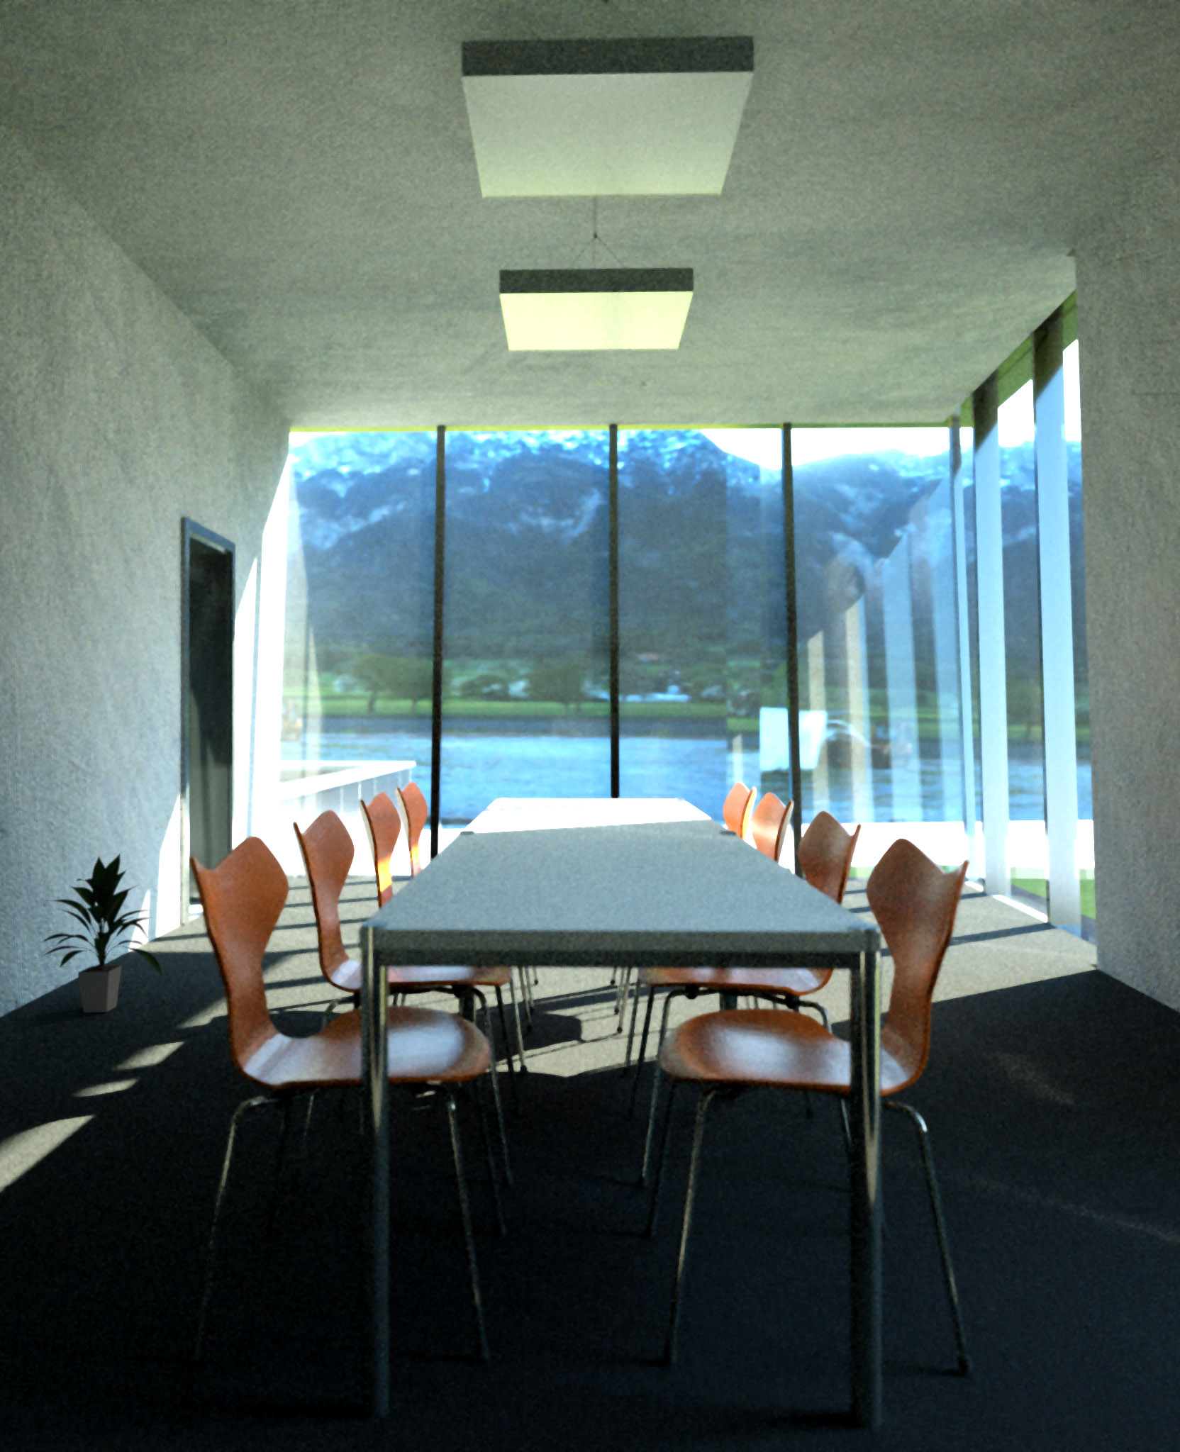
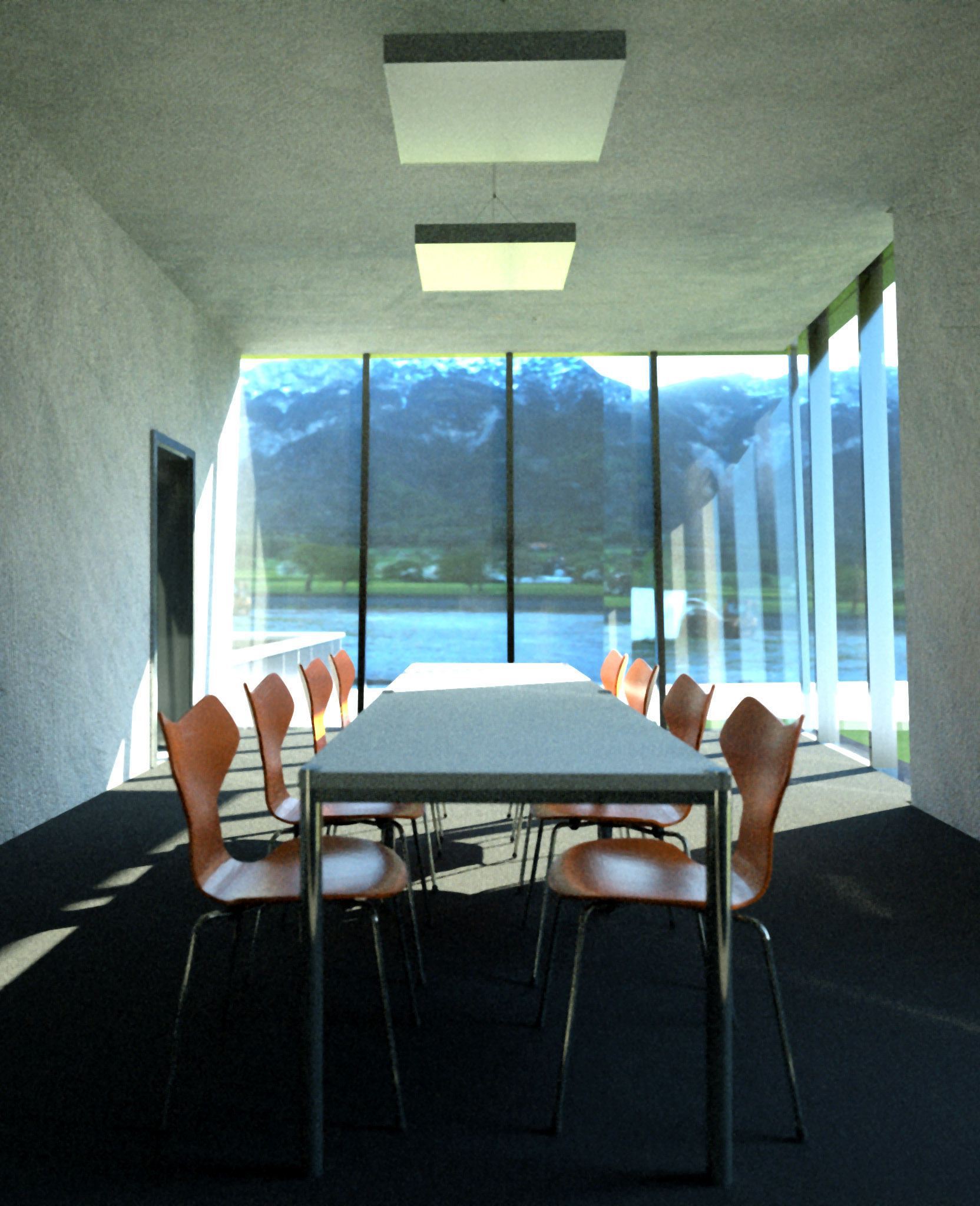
- indoor plant (104, 933)
